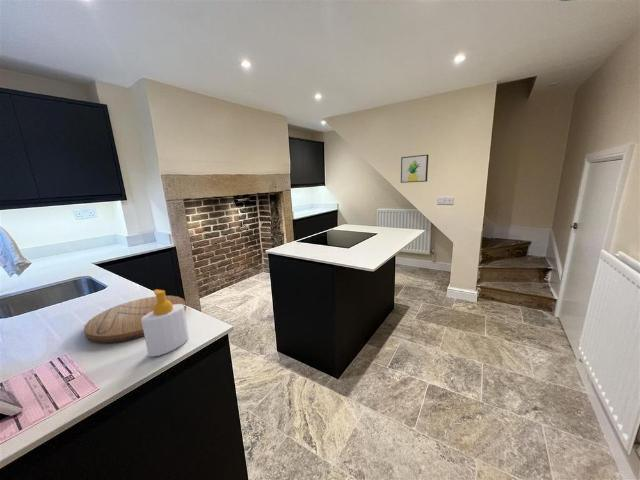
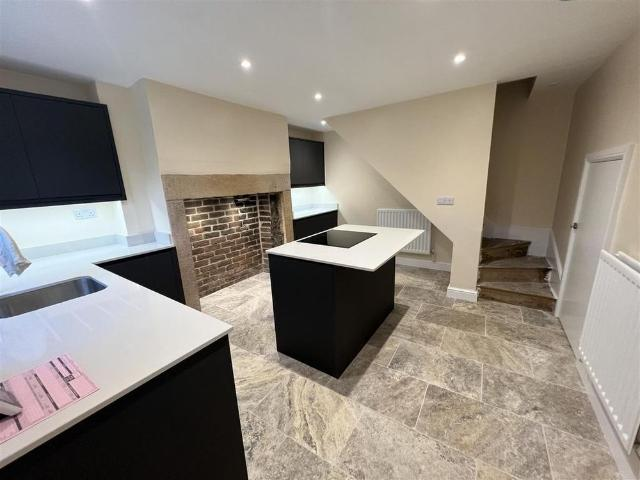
- cutting board (139, 315)
- wall art (414, 169)
- soap bottle (164, 319)
